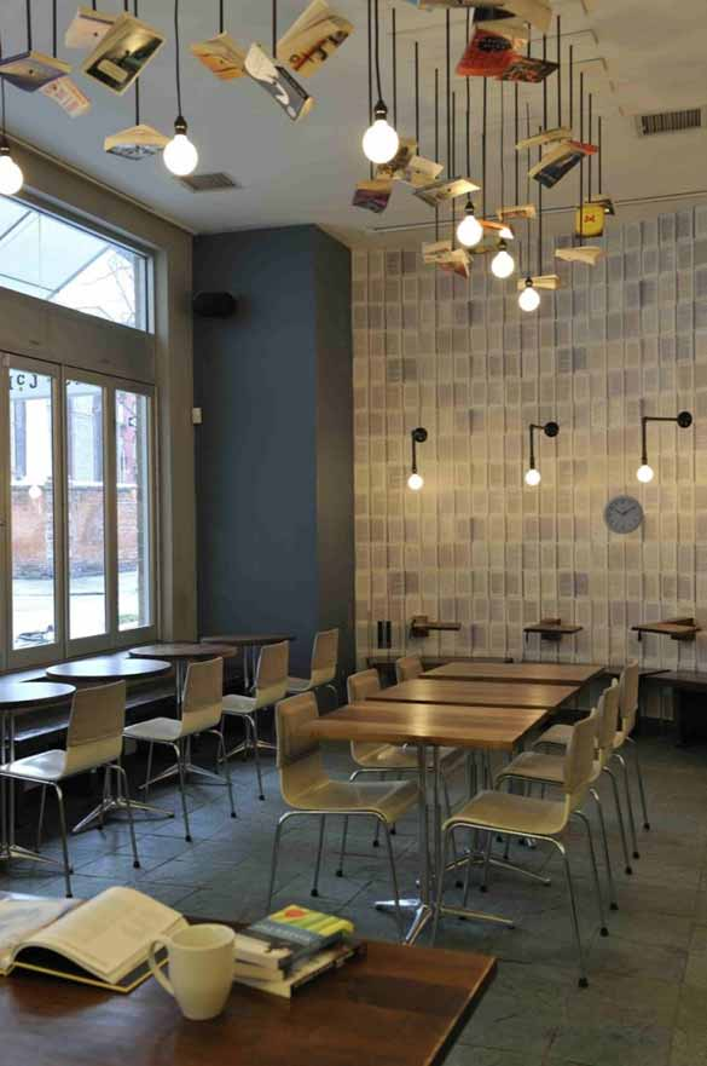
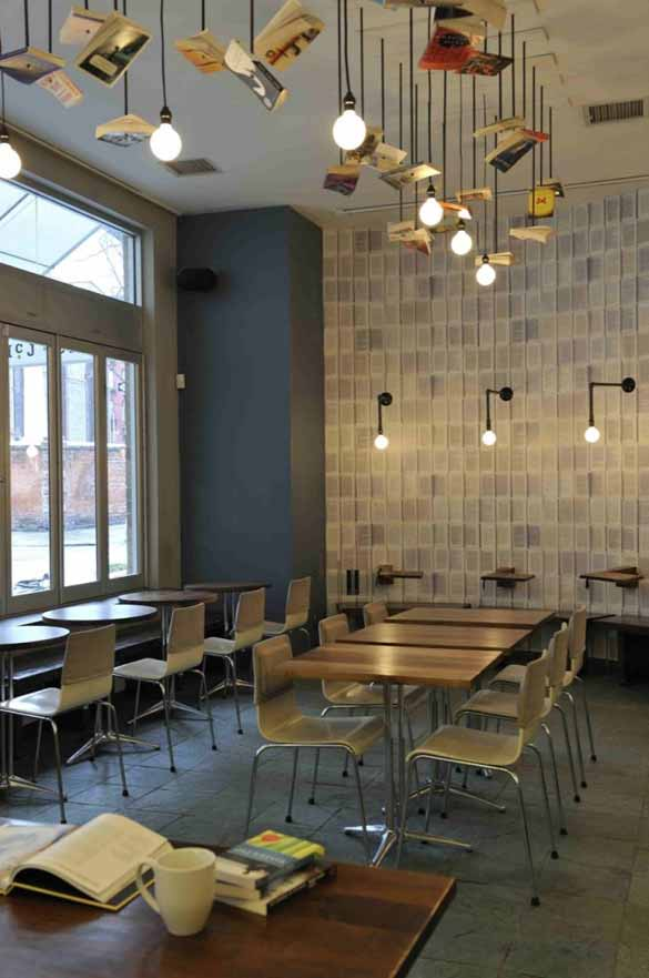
- wall clock (622, 514)
